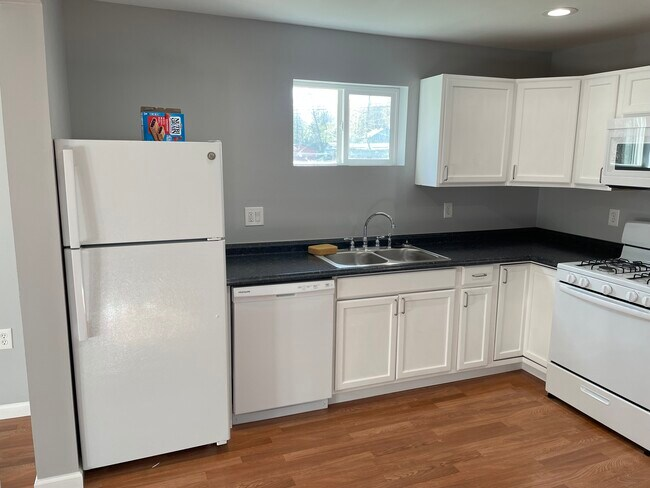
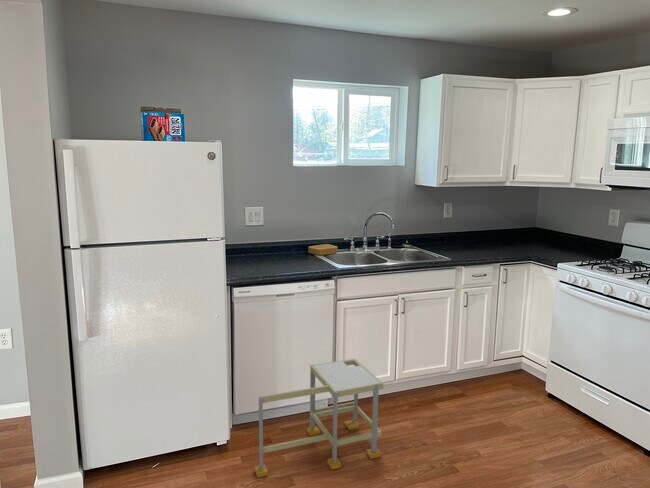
+ step stool (312, 415)
